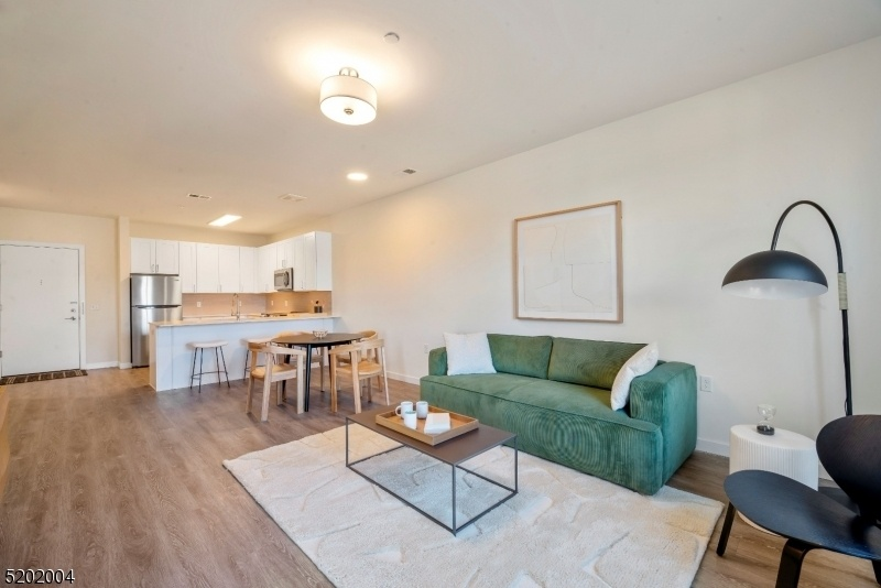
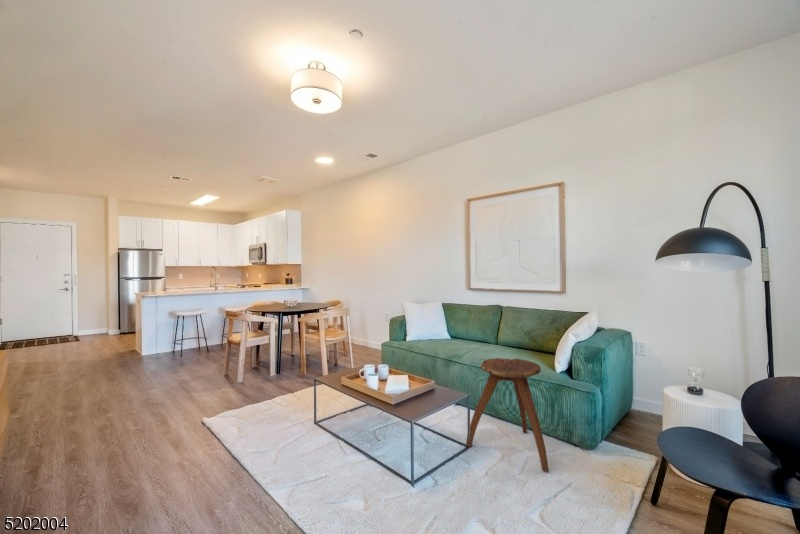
+ stool (519, 405)
